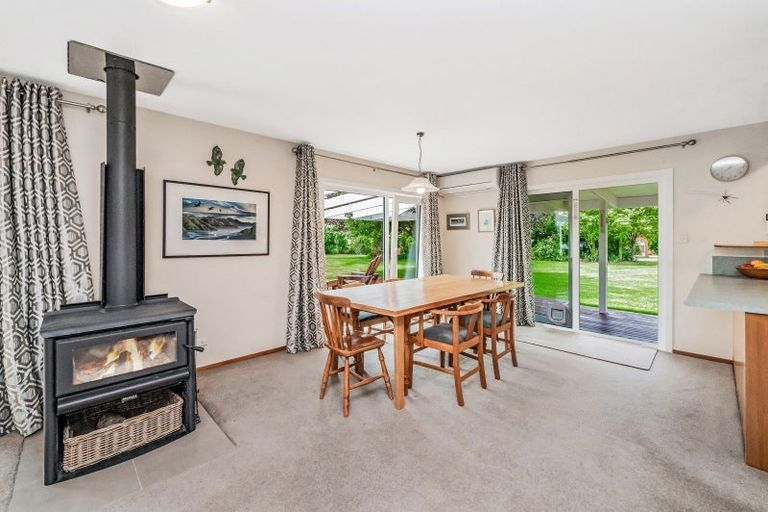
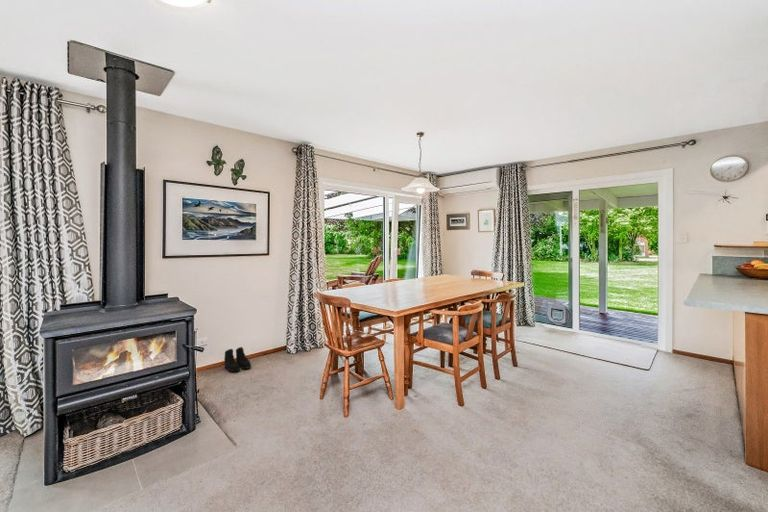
+ boots (237, 358)
